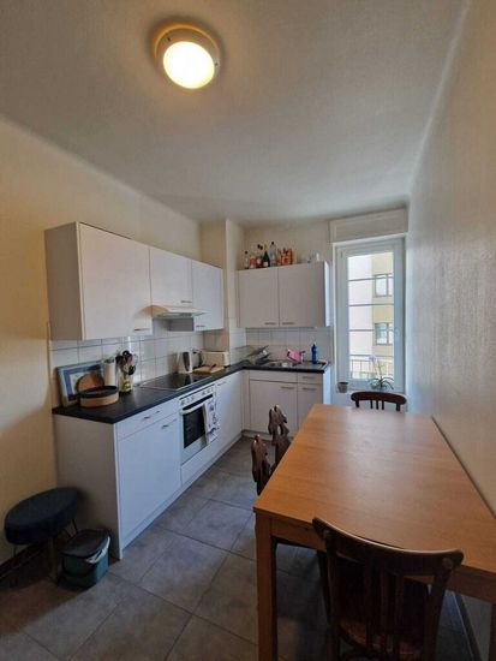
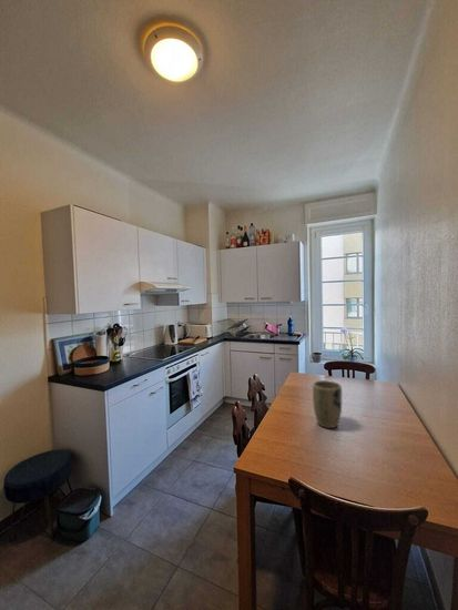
+ plant pot (327, 404)
